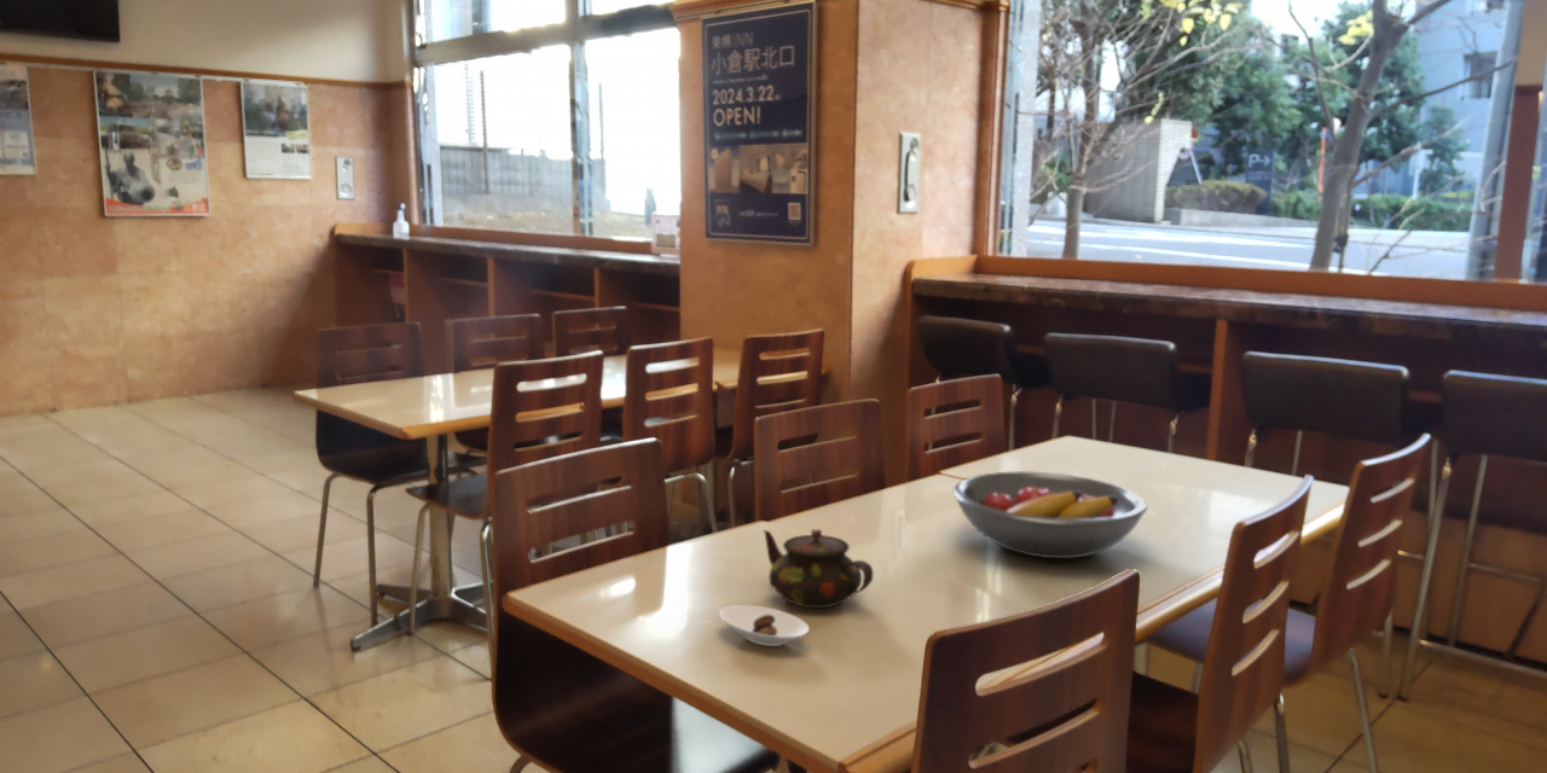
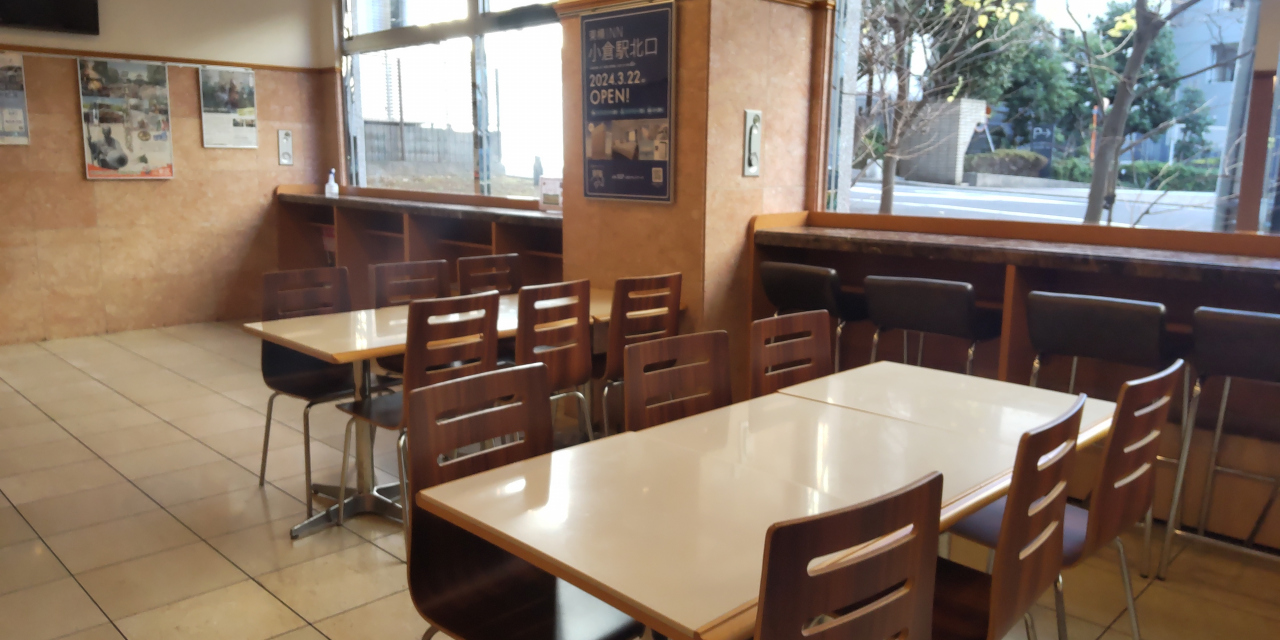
- saucer (763, 627)
- teapot (815, 563)
- fruit bowl (1047, 513)
